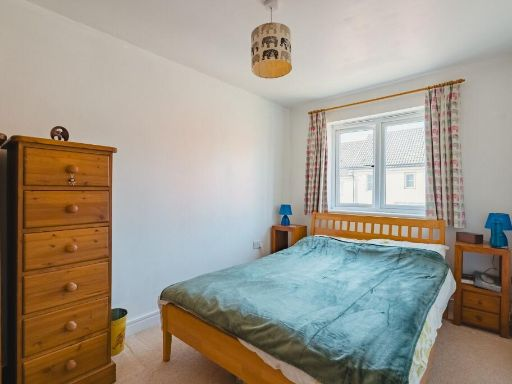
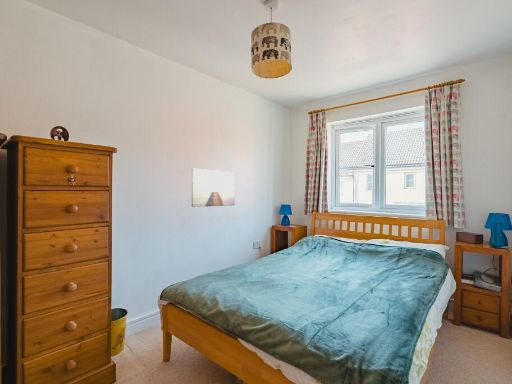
+ wall art (214, 188)
